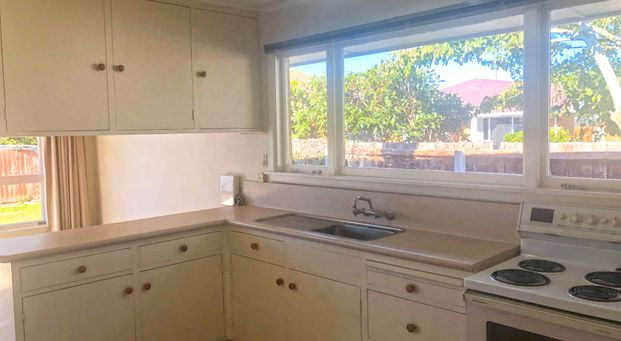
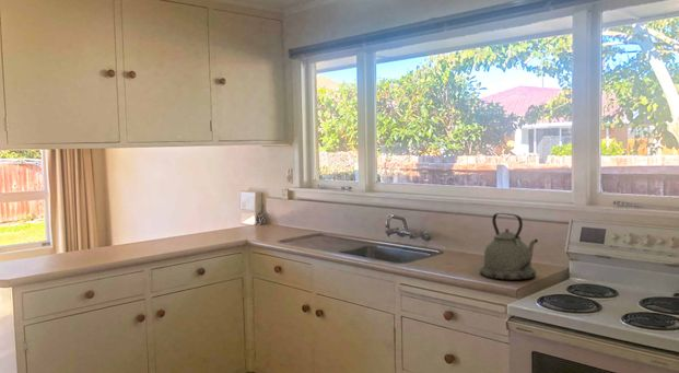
+ kettle (511, 244)
